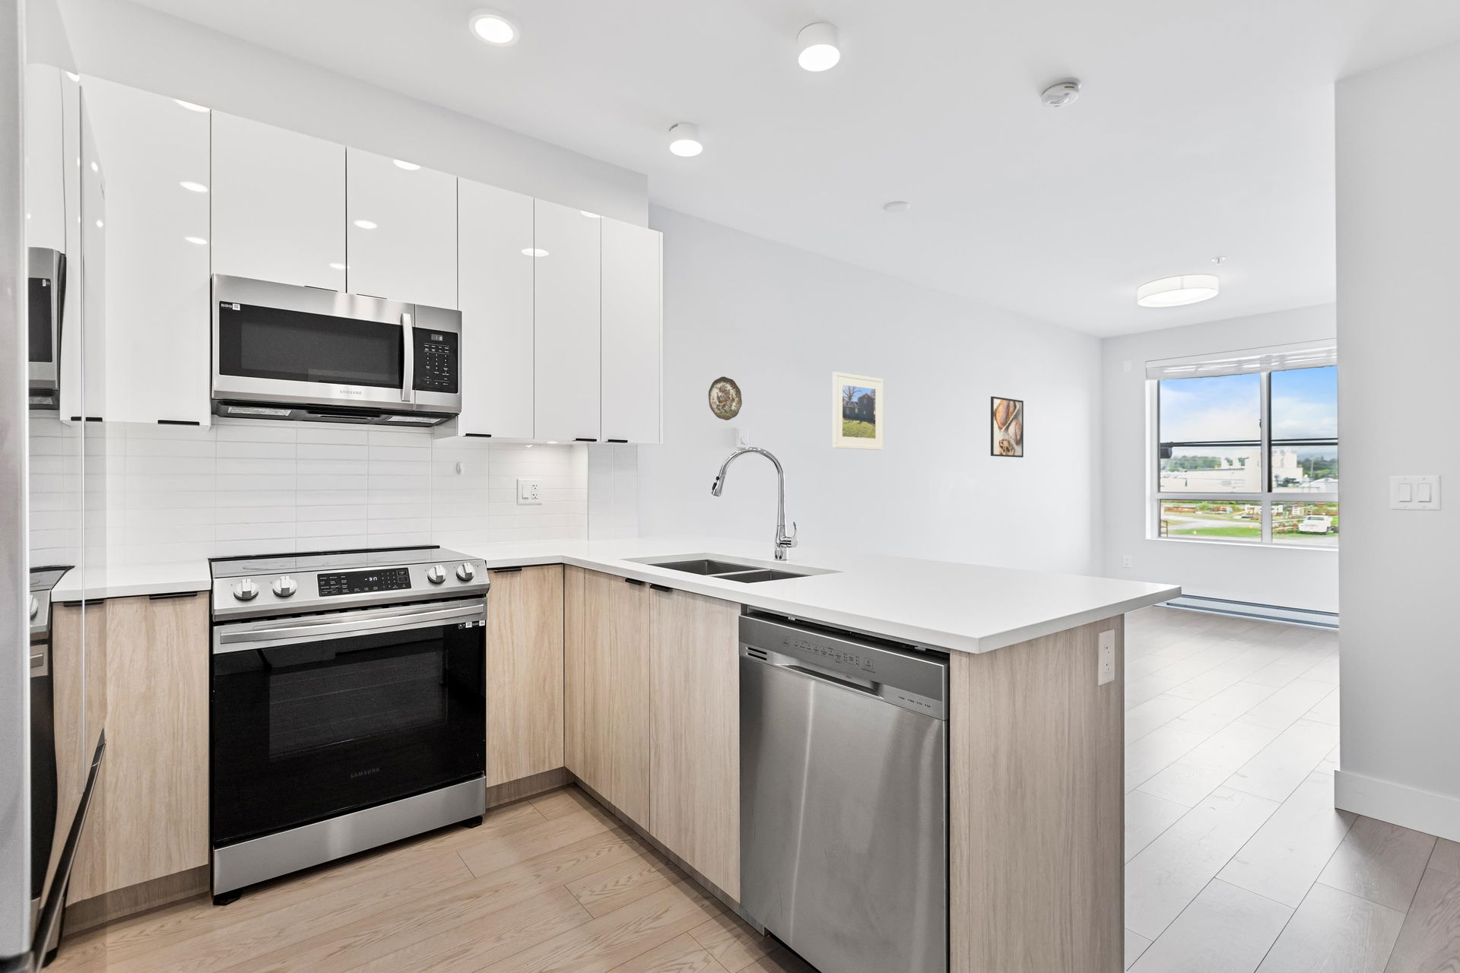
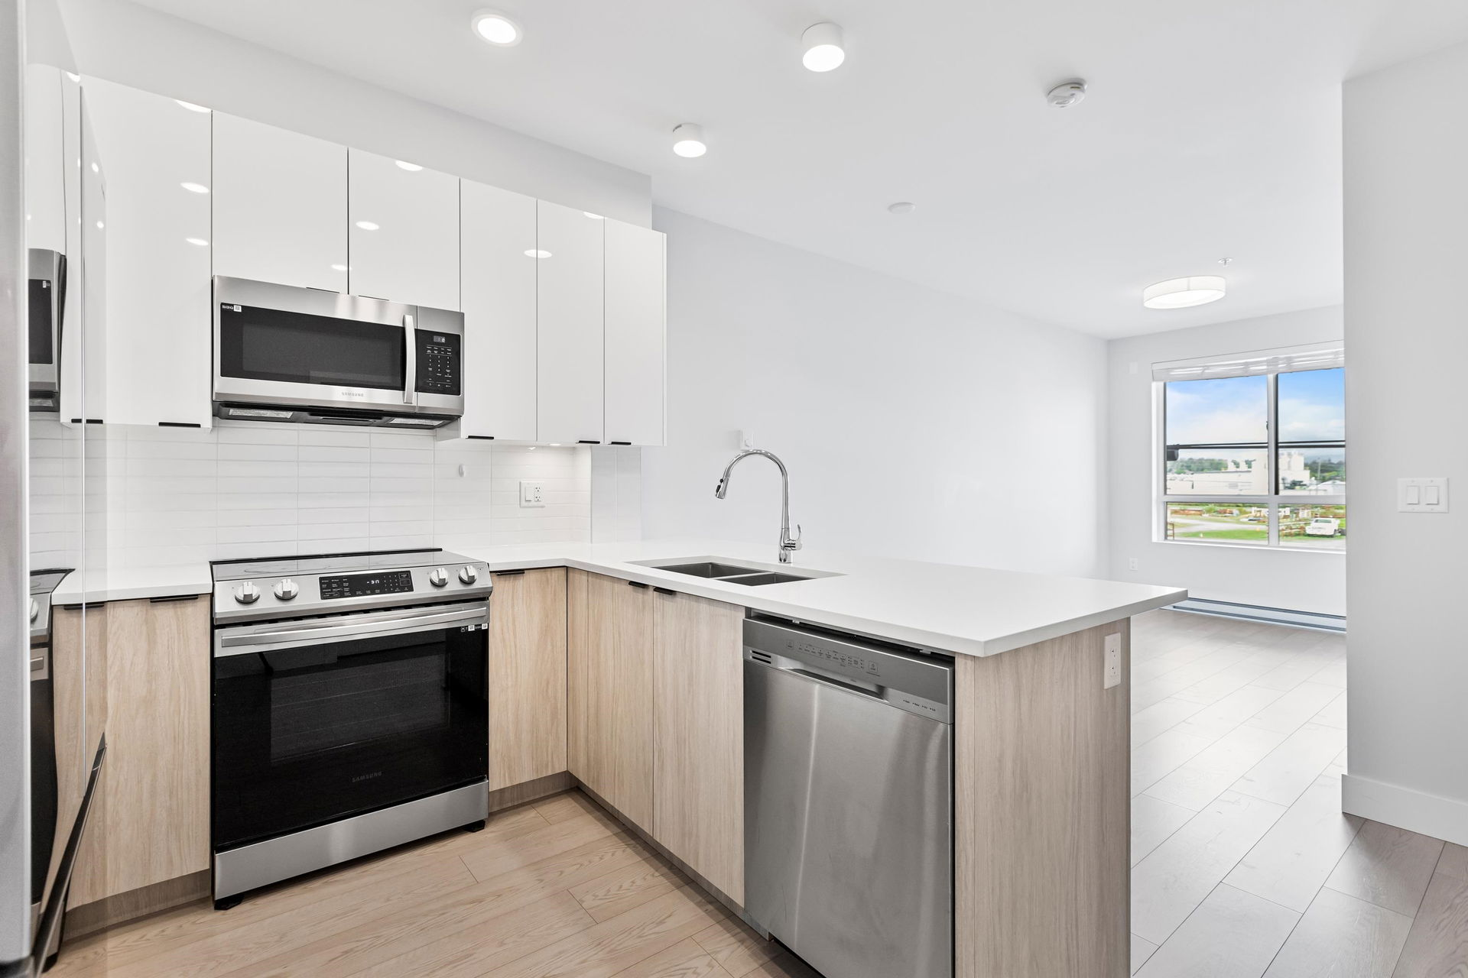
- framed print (1007, 427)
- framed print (858, 412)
- decorative plate (723, 399)
